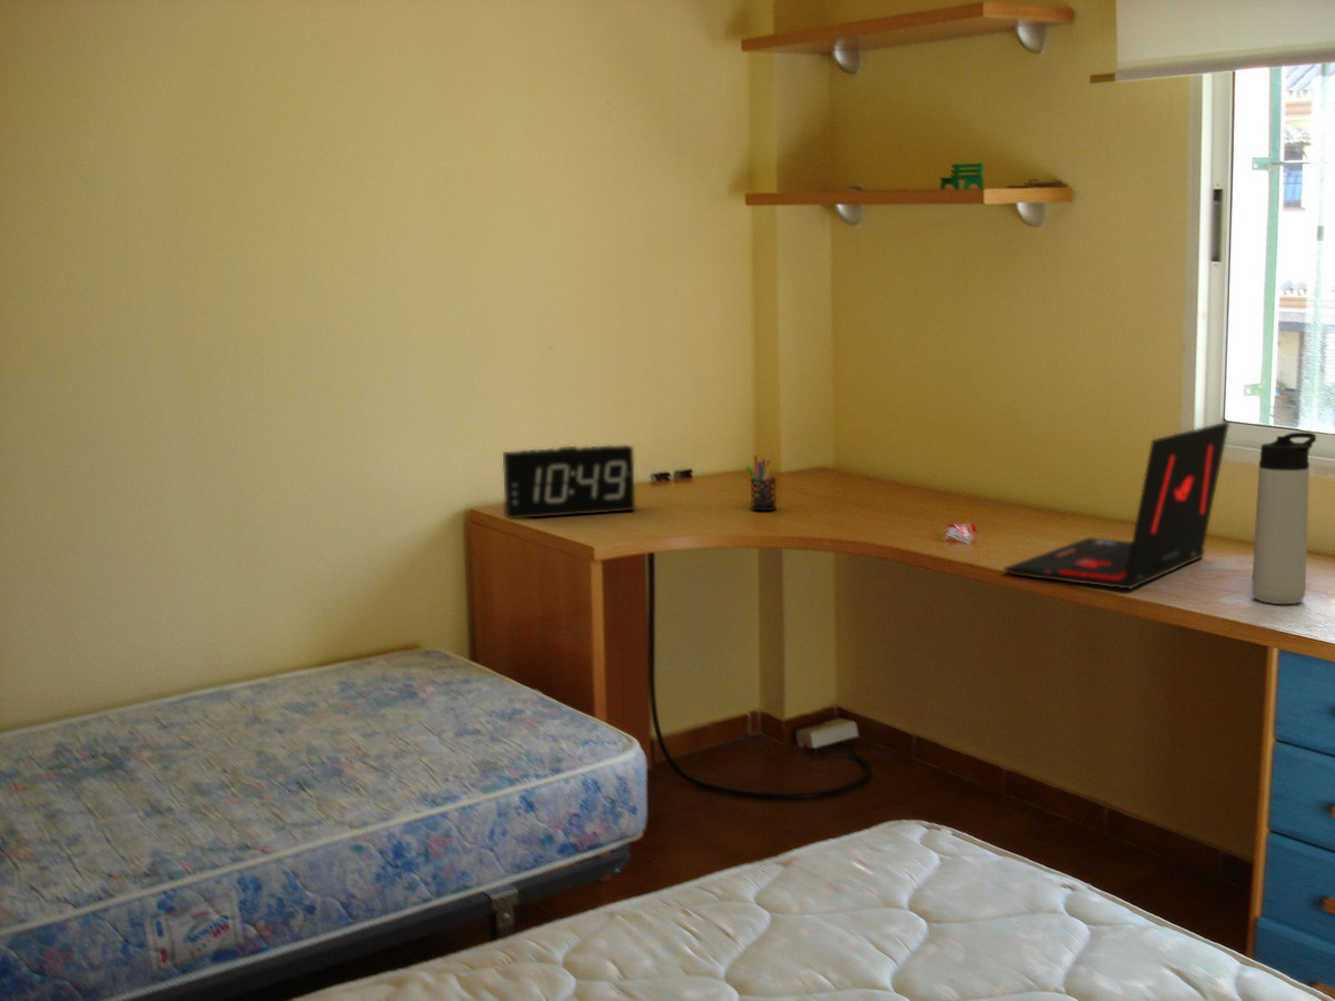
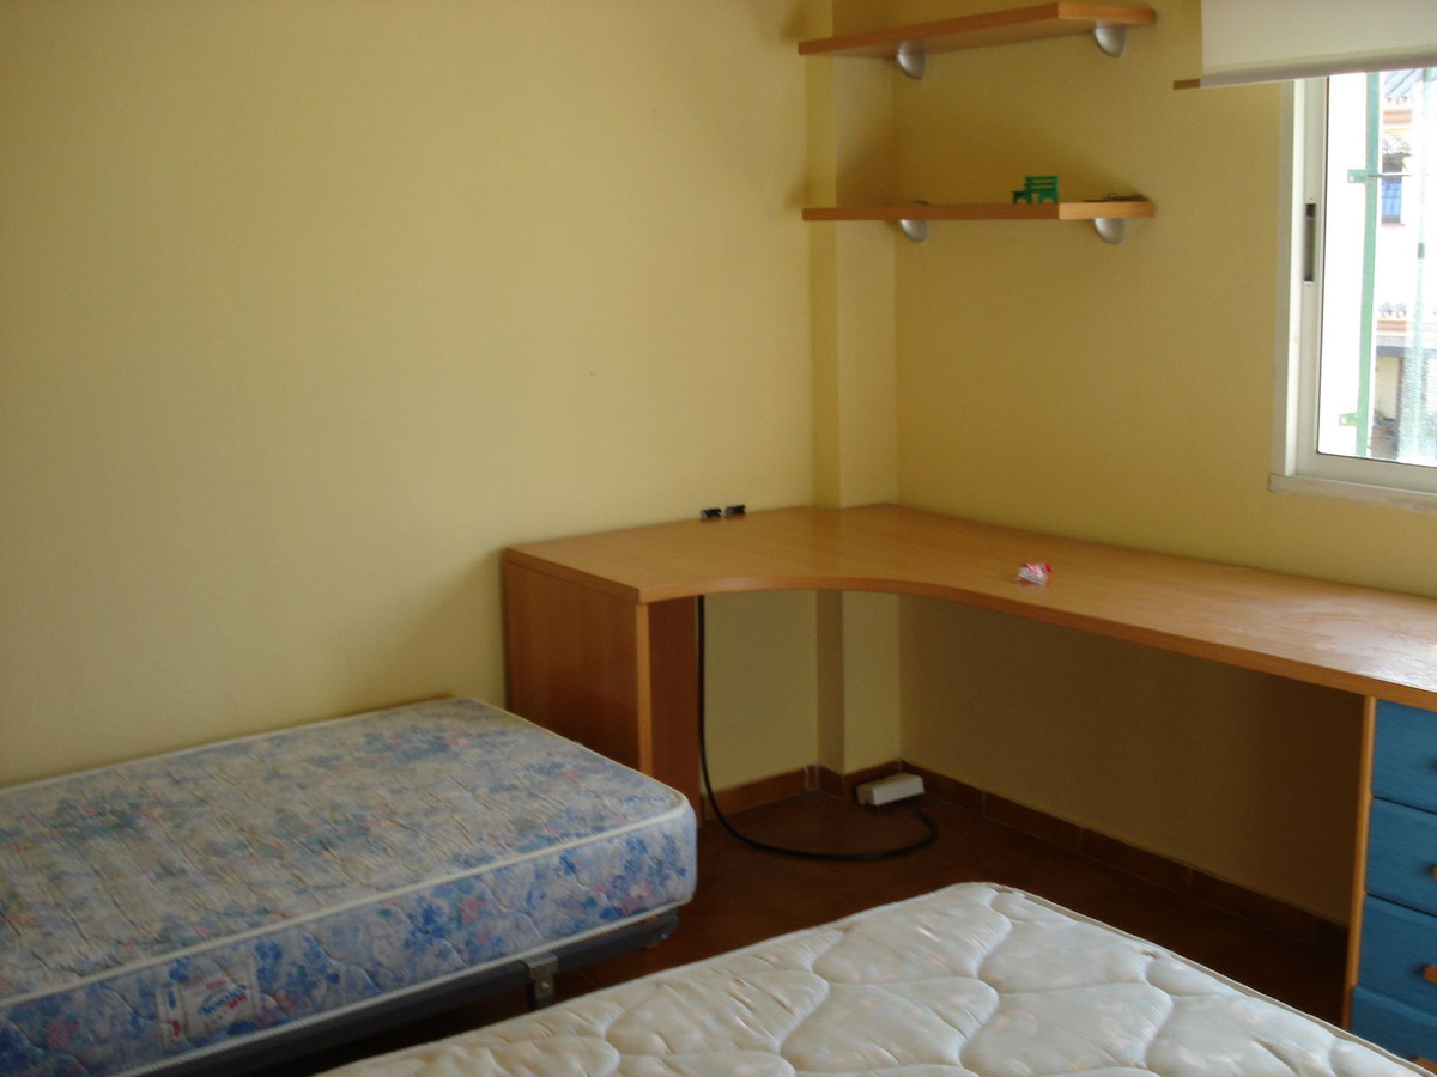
- alarm clock (567, 479)
- pen holder (760, 483)
- thermos bottle (1286, 517)
- laptop (1139, 503)
